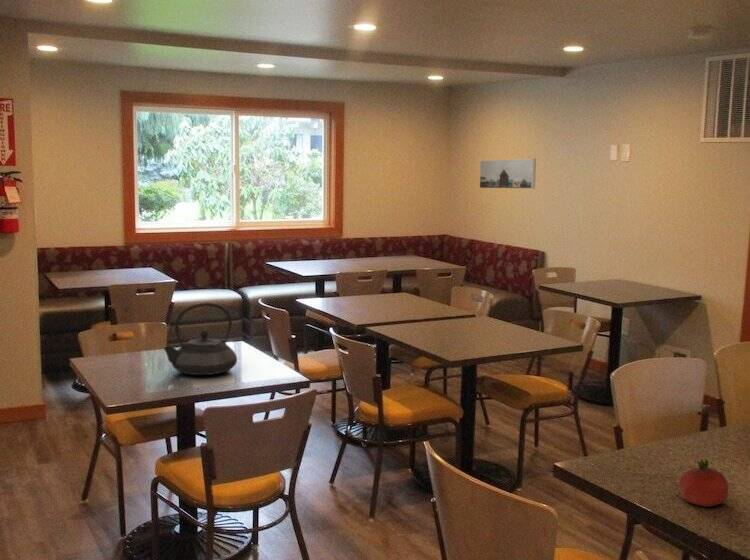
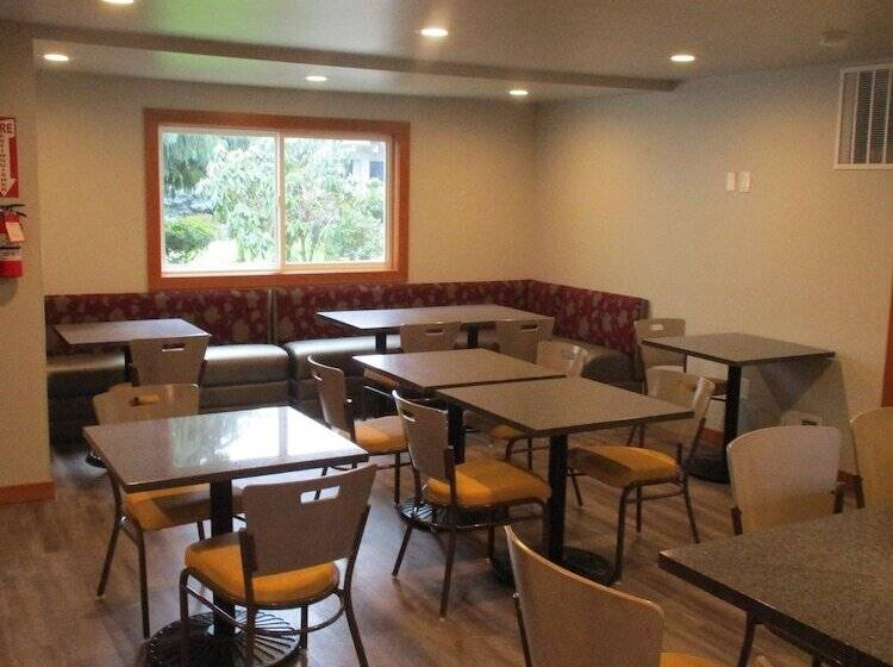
- teapot (200, 338)
- fruit (703, 480)
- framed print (506, 174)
